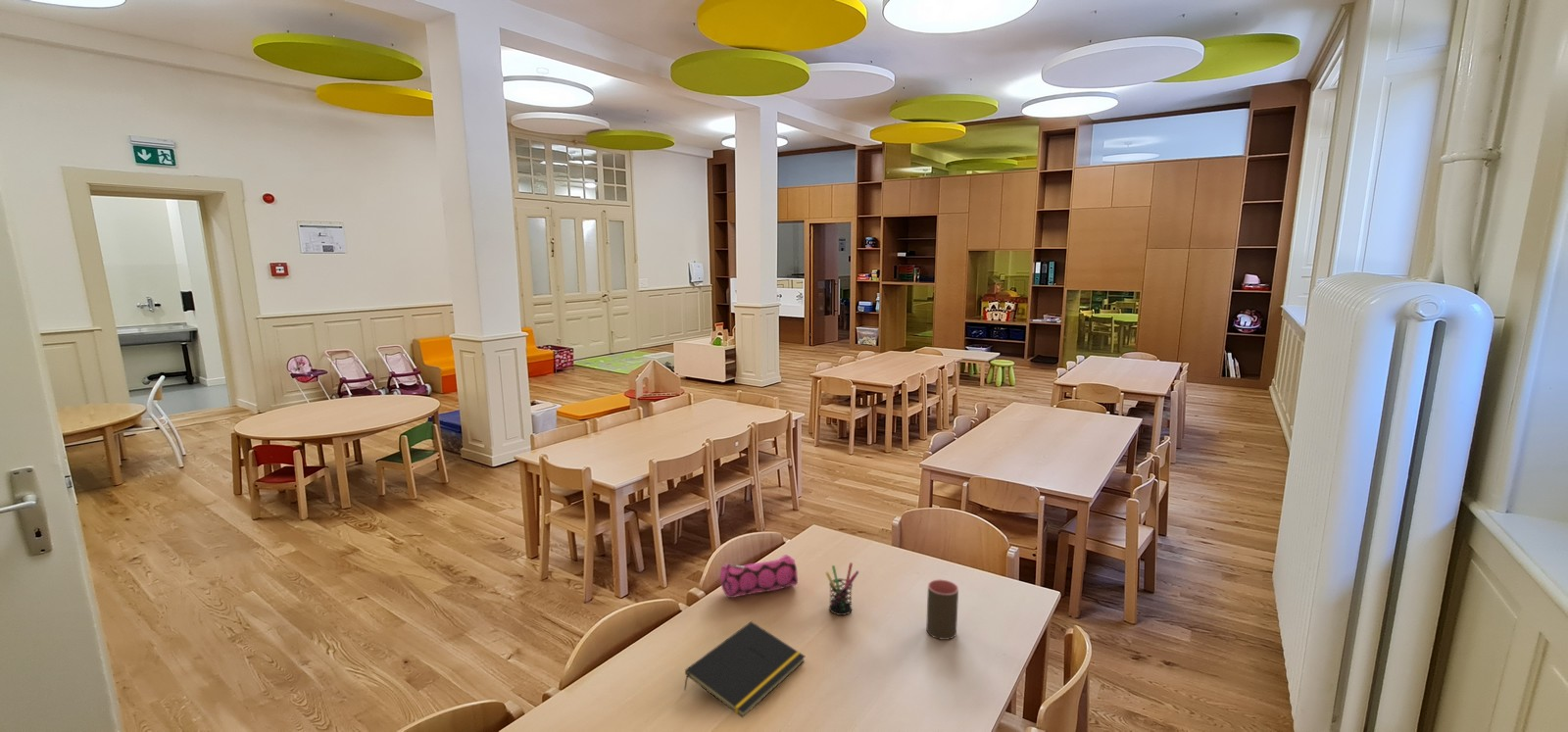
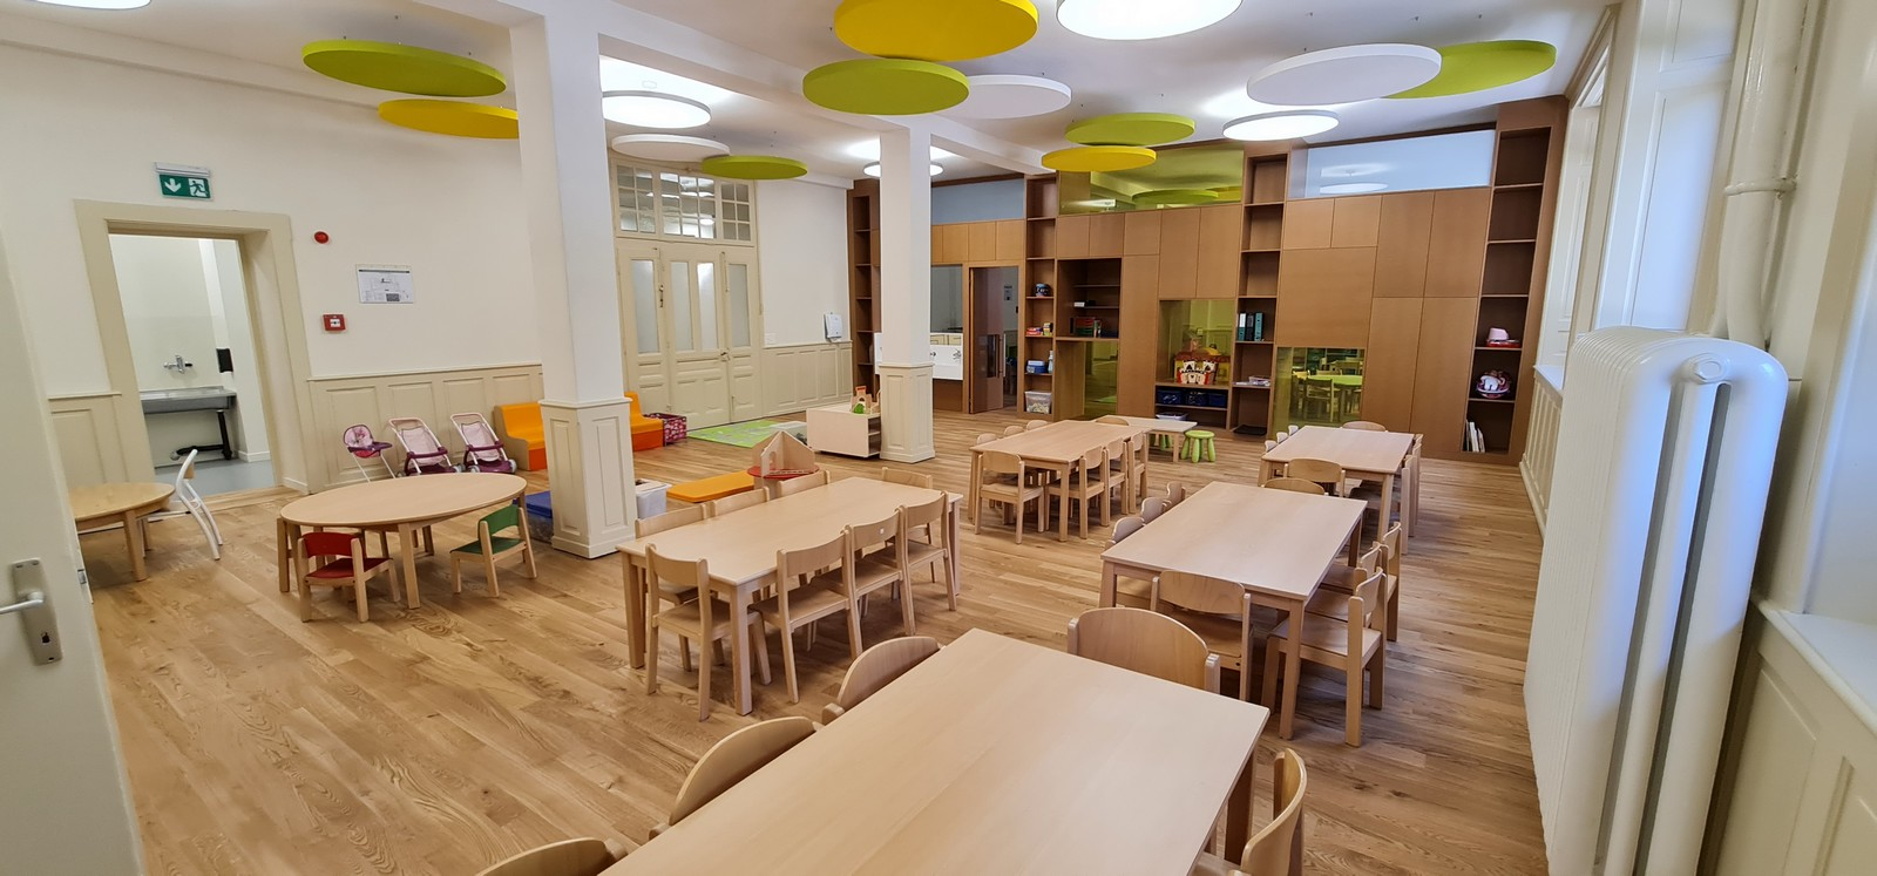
- notepad (747, 664)
- pencil case (760, 574)
- pen holder (840, 585)
- cup (942, 609)
